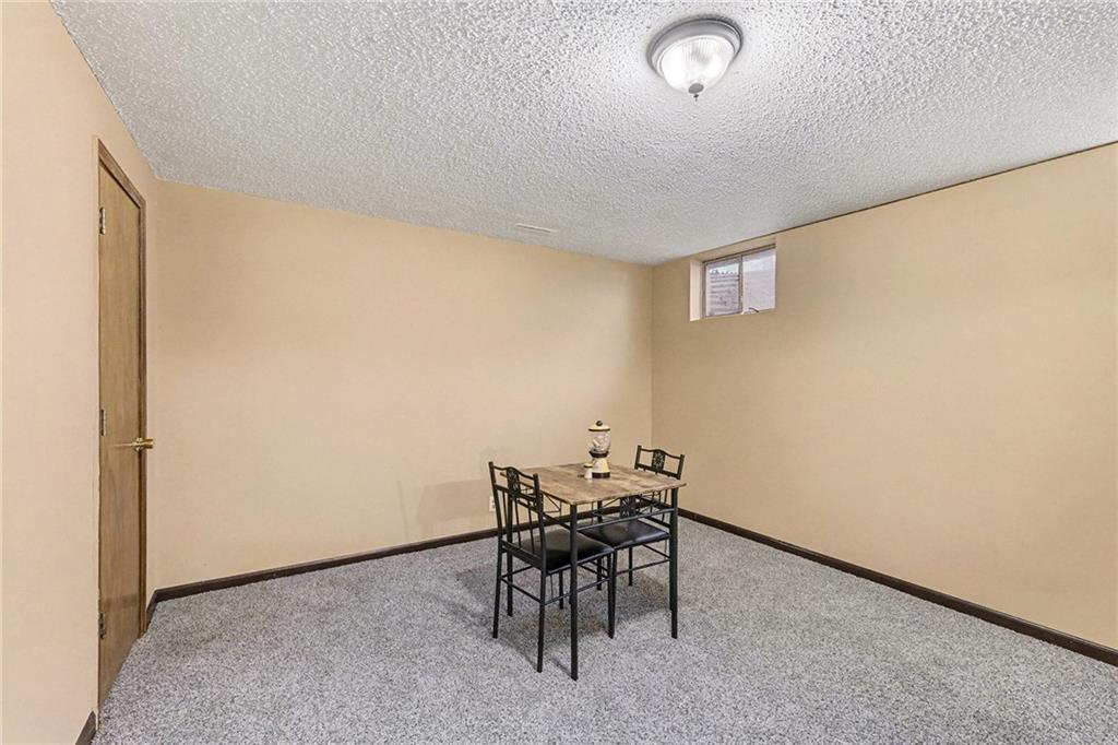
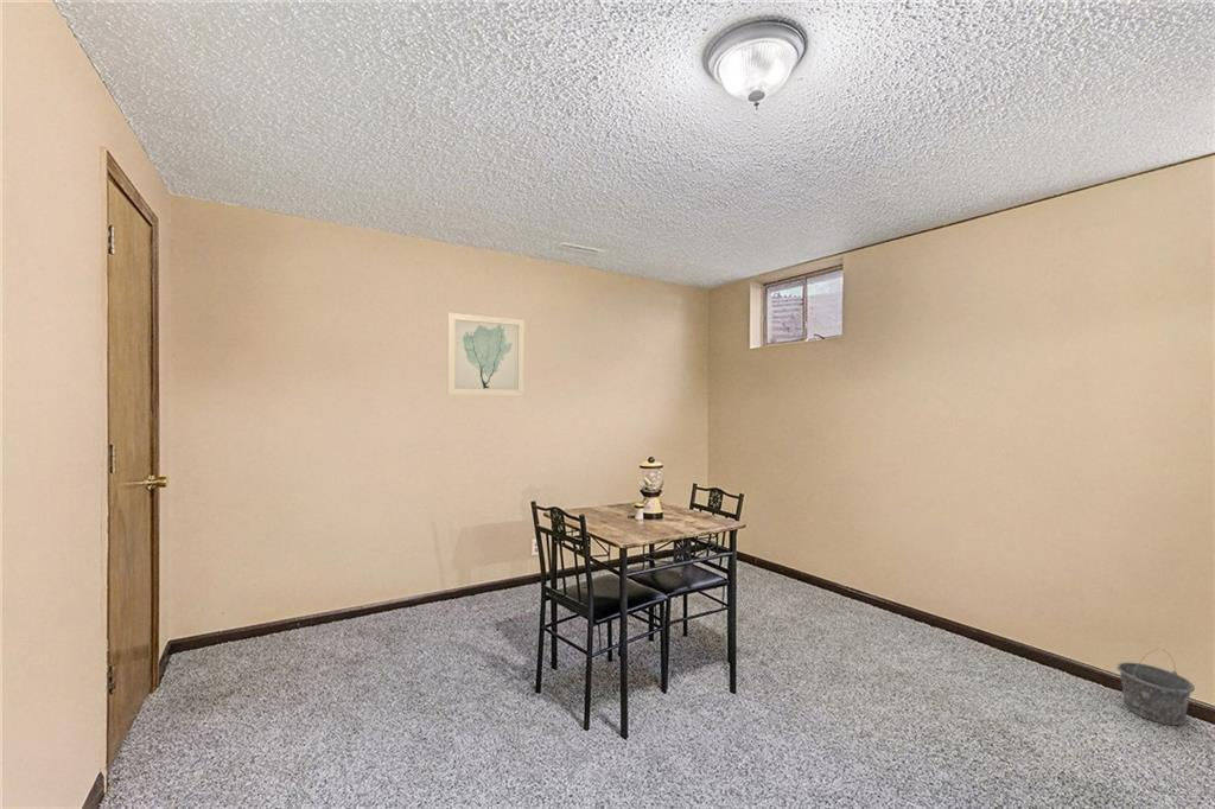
+ bucket (1153, 680)
+ wall art (486, 356)
